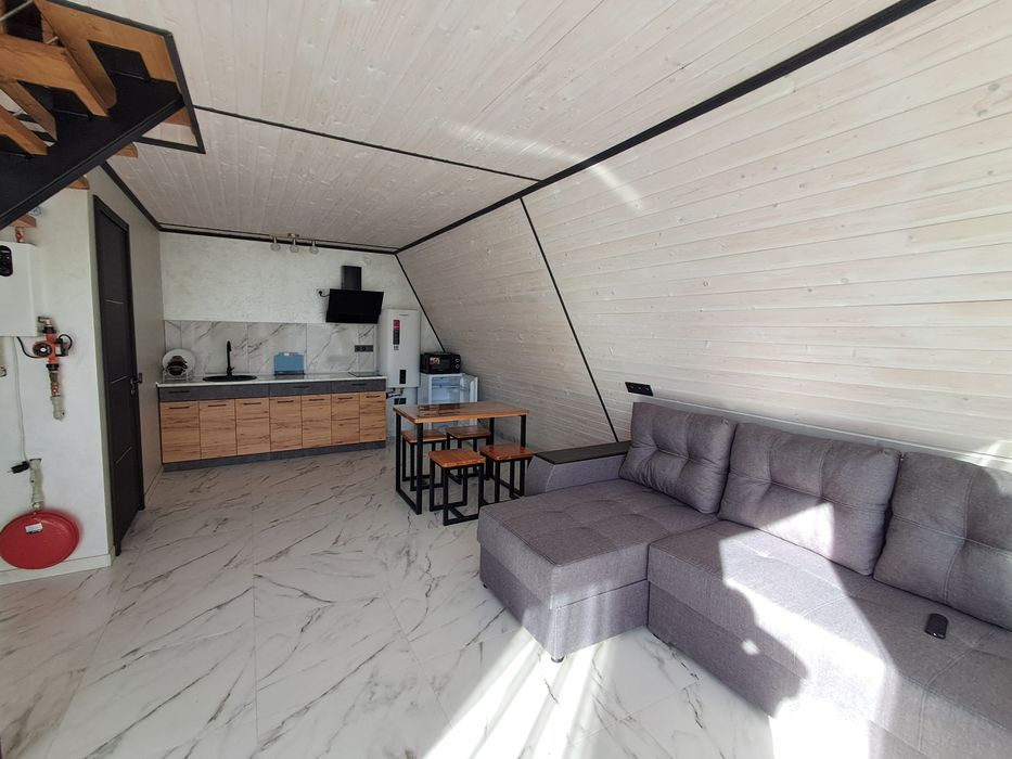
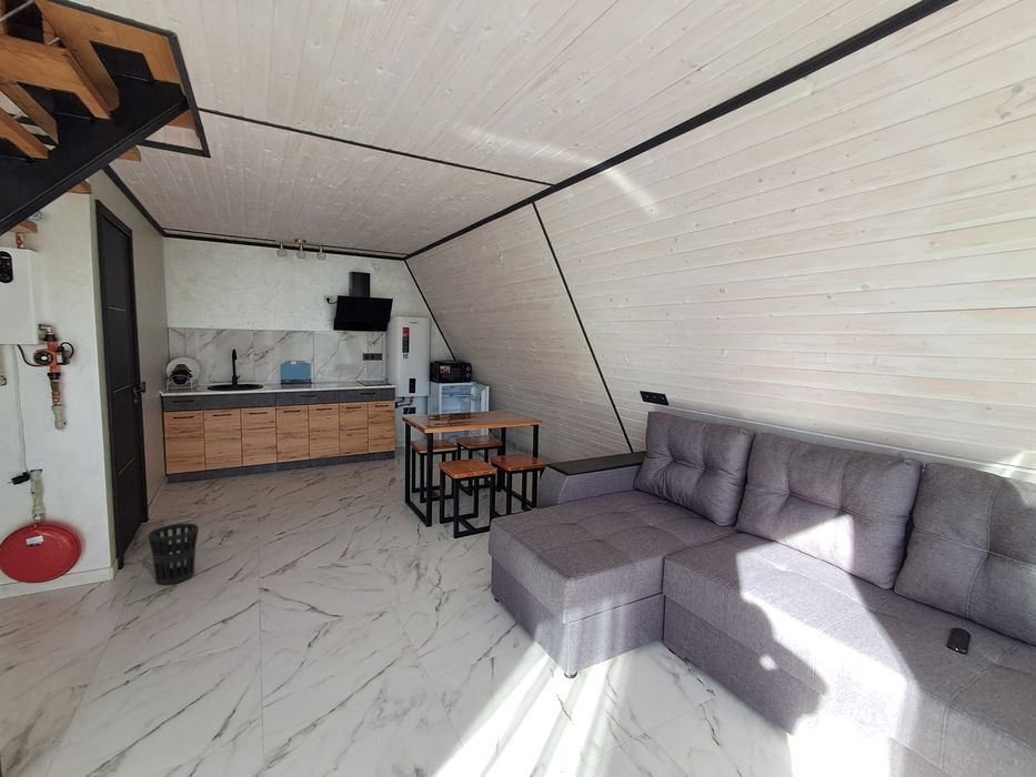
+ wastebasket (174, 553)
